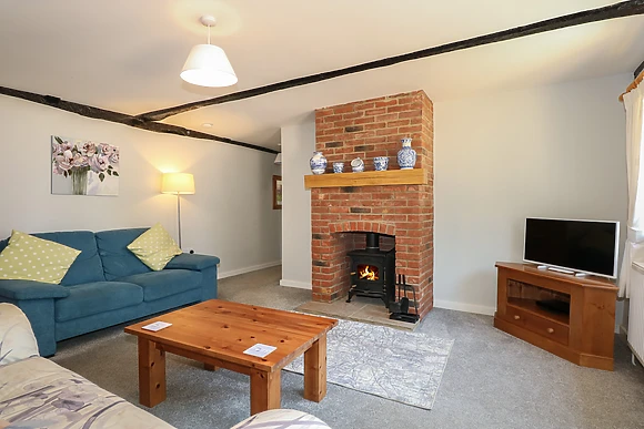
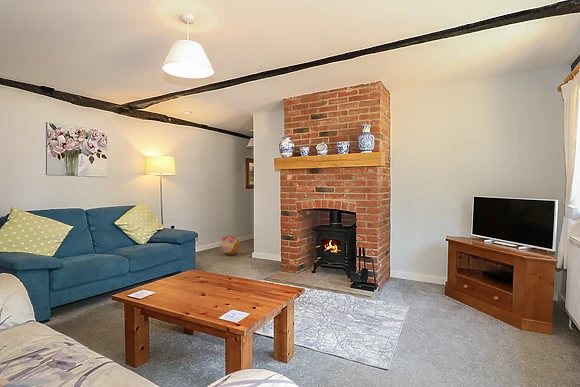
+ plush toy (230, 245)
